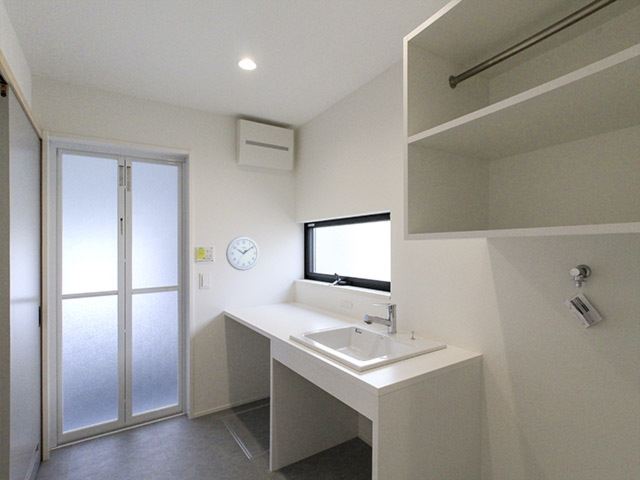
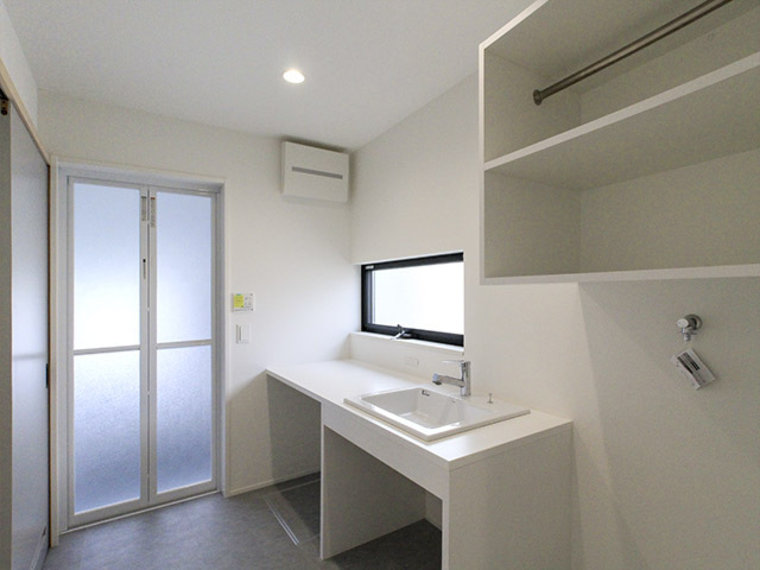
- wall clock (243, 253)
